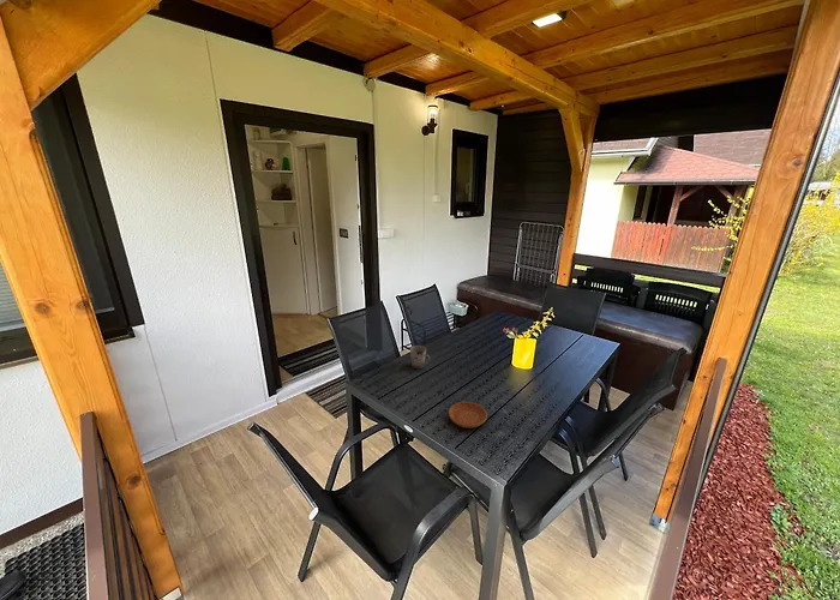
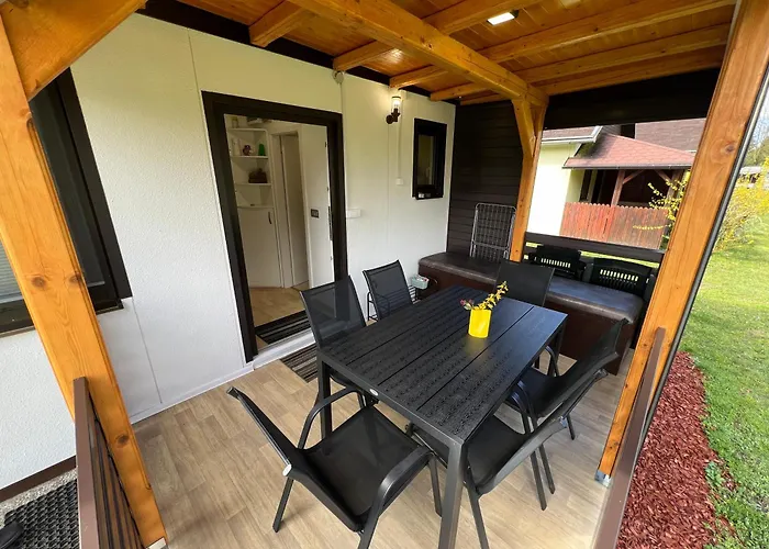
- saucer (467, 415)
- cup (420, 358)
